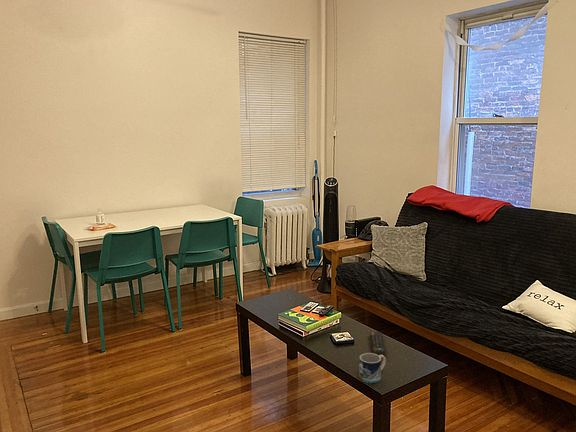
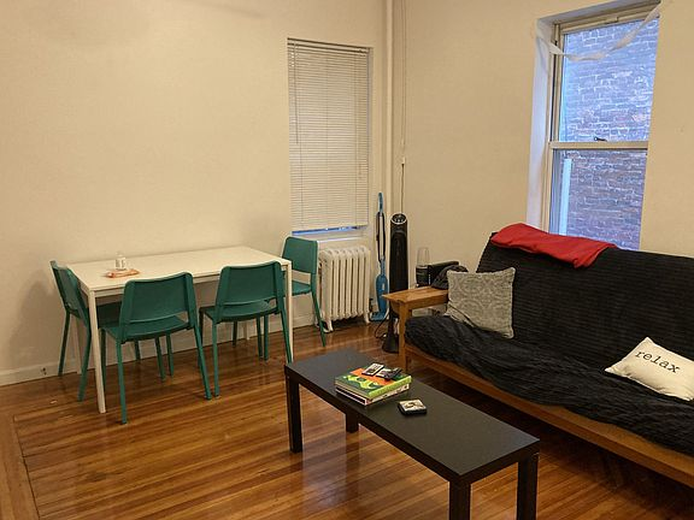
- remote control (377, 344)
- mug (373, 366)
